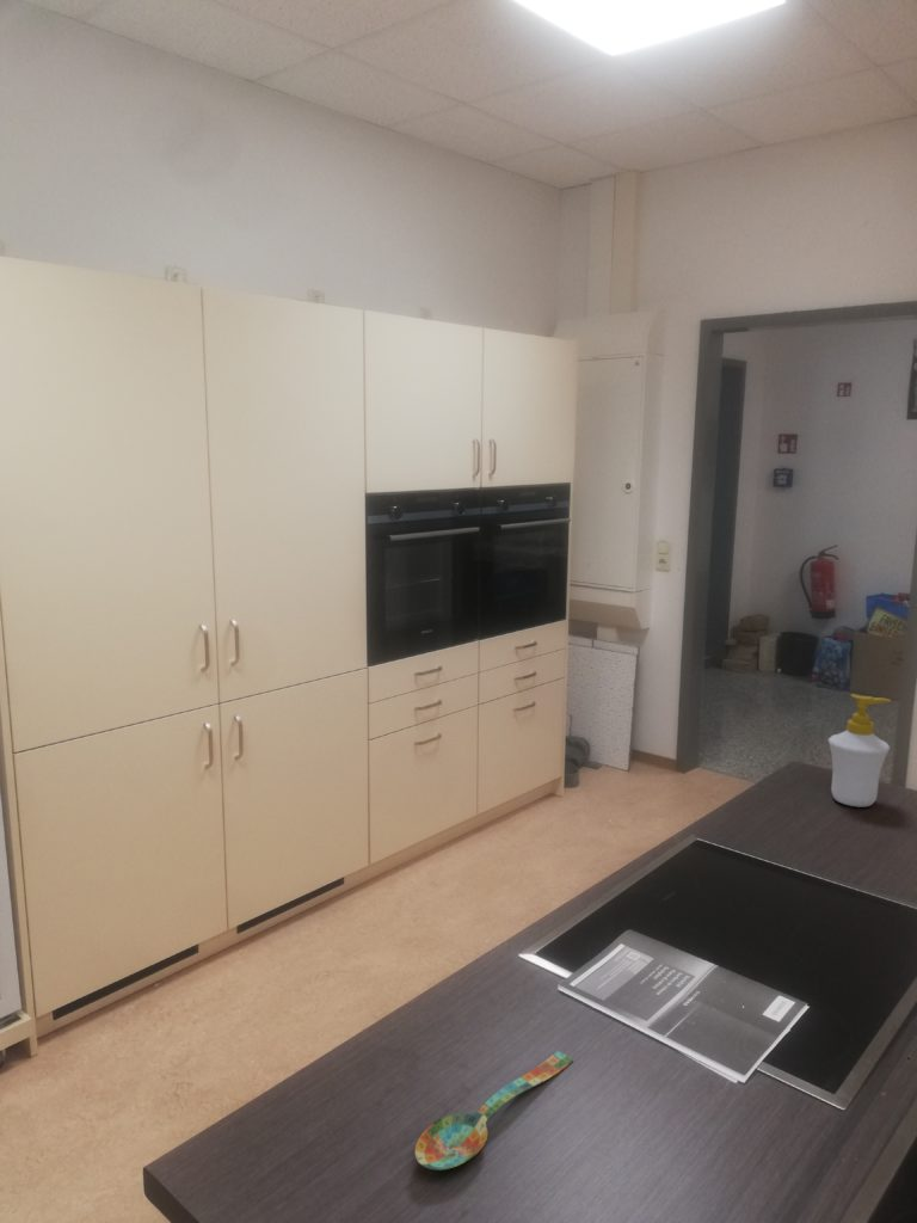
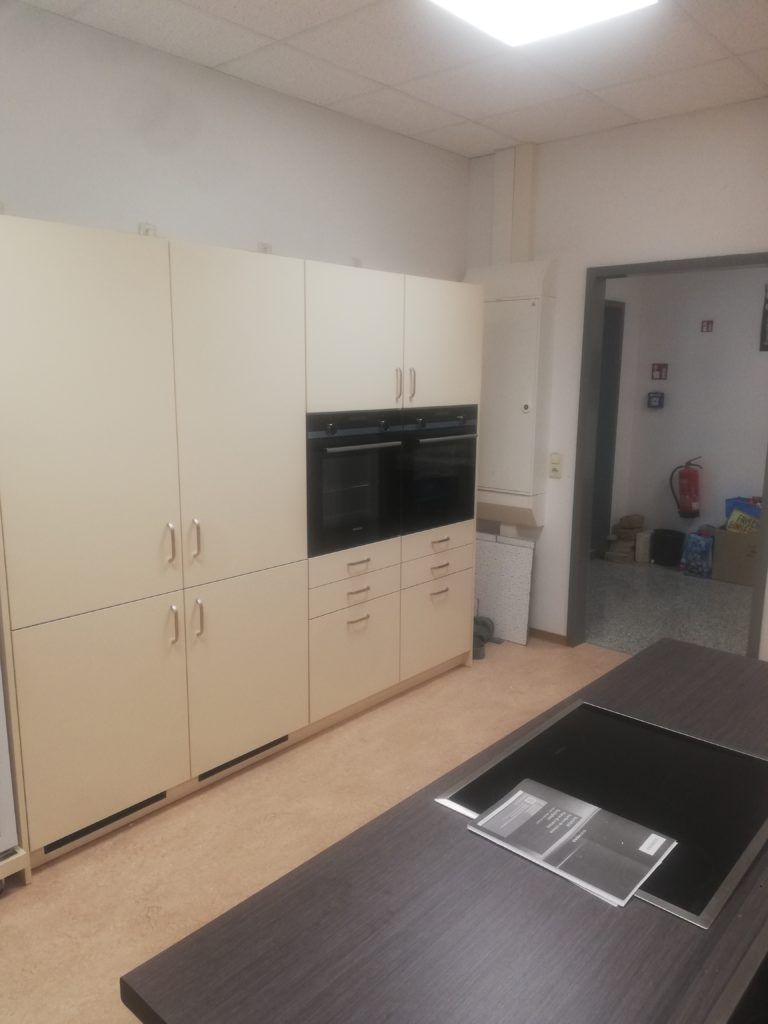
- soap bottle (857, 749)
- spoon (500, 1104)
